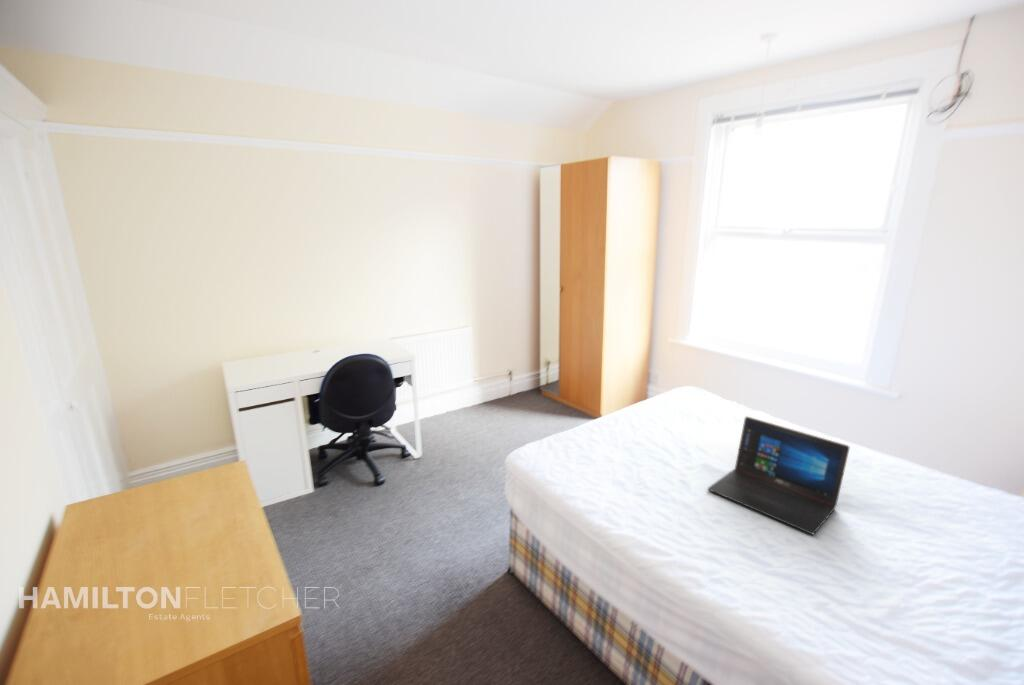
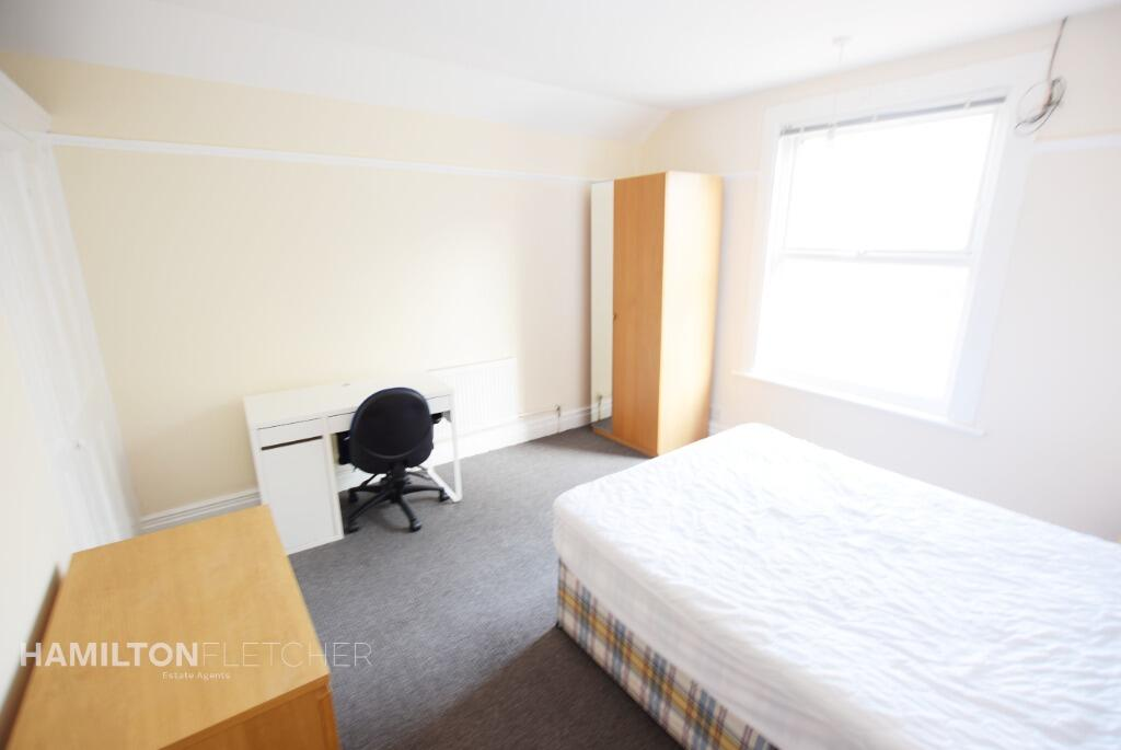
- laptop (775, 469)
